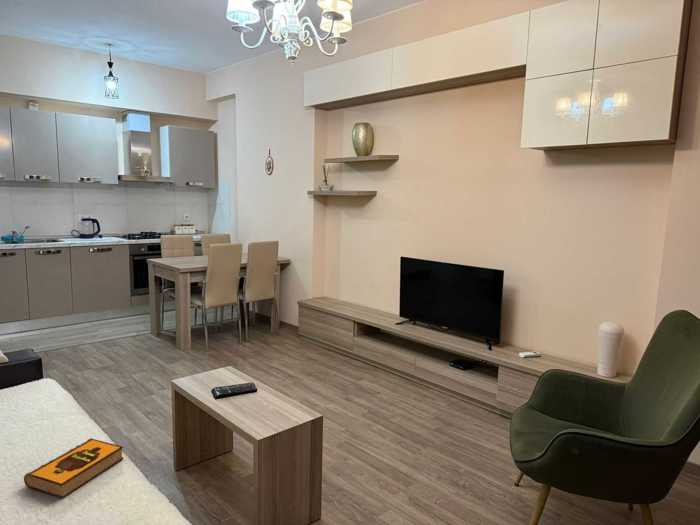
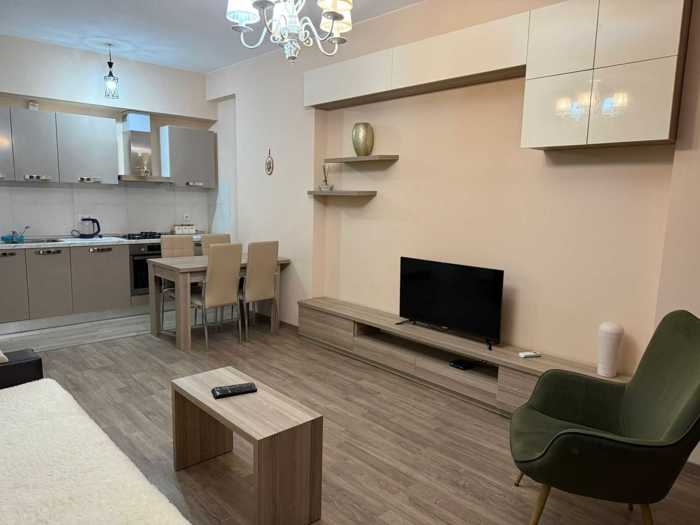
- hardback book (76, 465)
